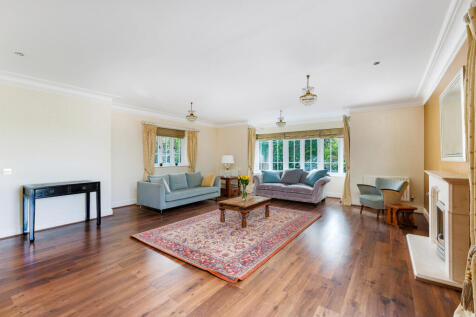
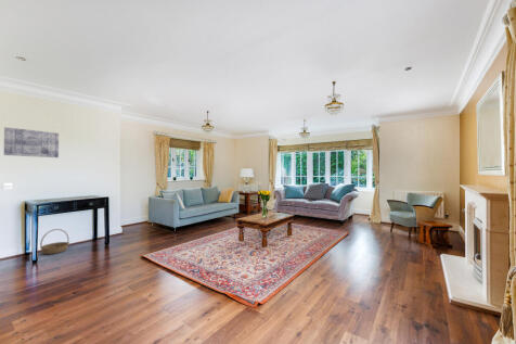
+ basket (56, 242)
+ wall art (33, 143)
